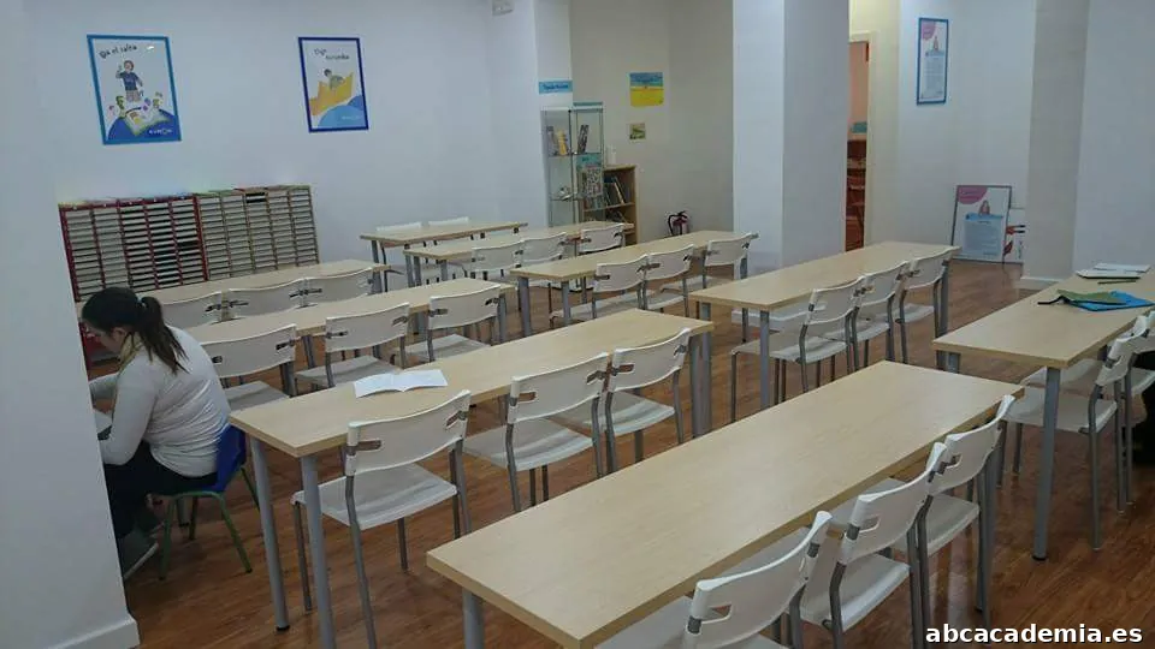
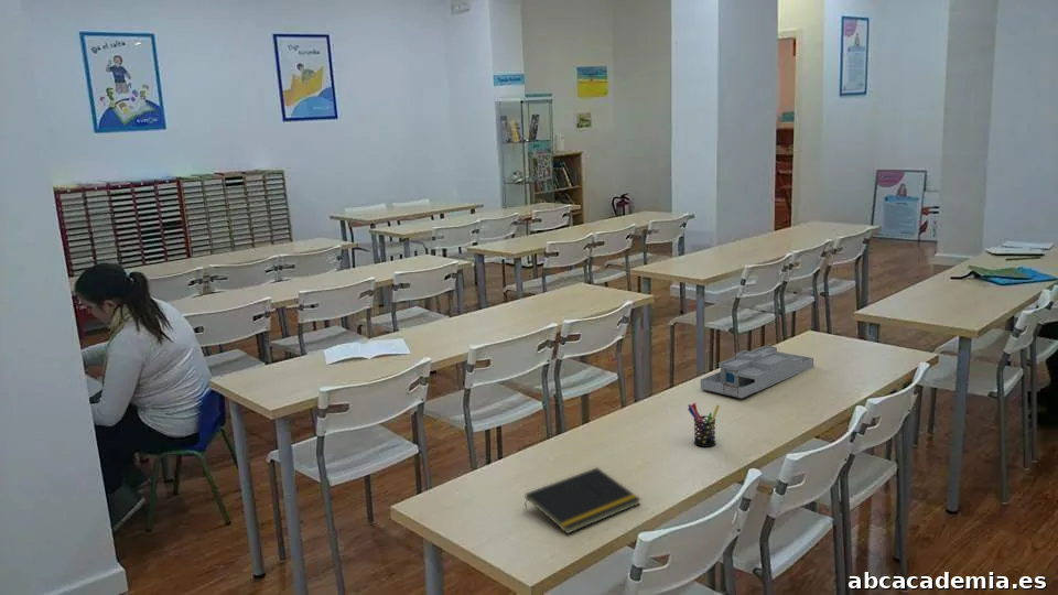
+ pen holder (704, 423)
+ desk organizer (758, 366)
+ notepad (583, 498)
